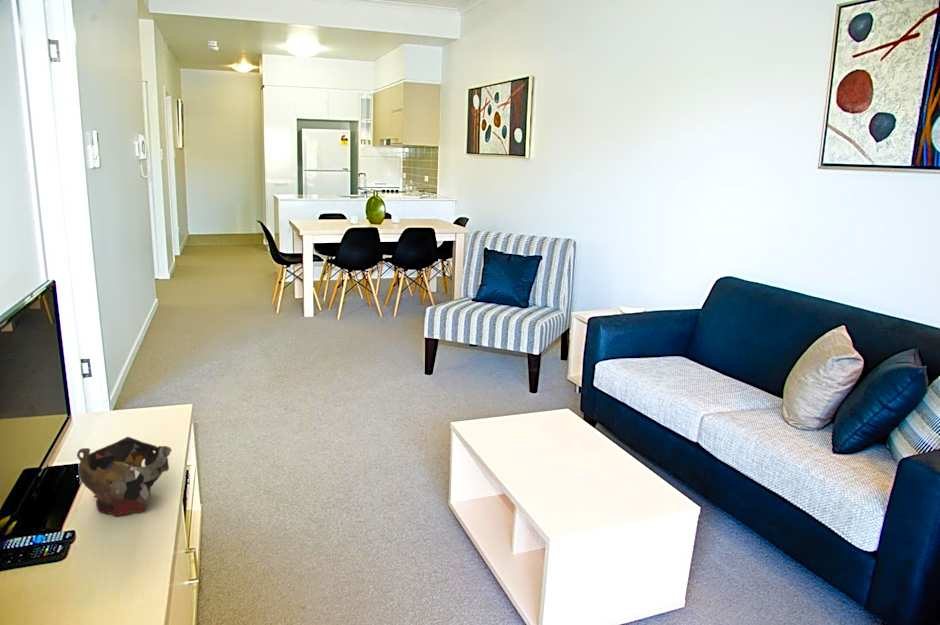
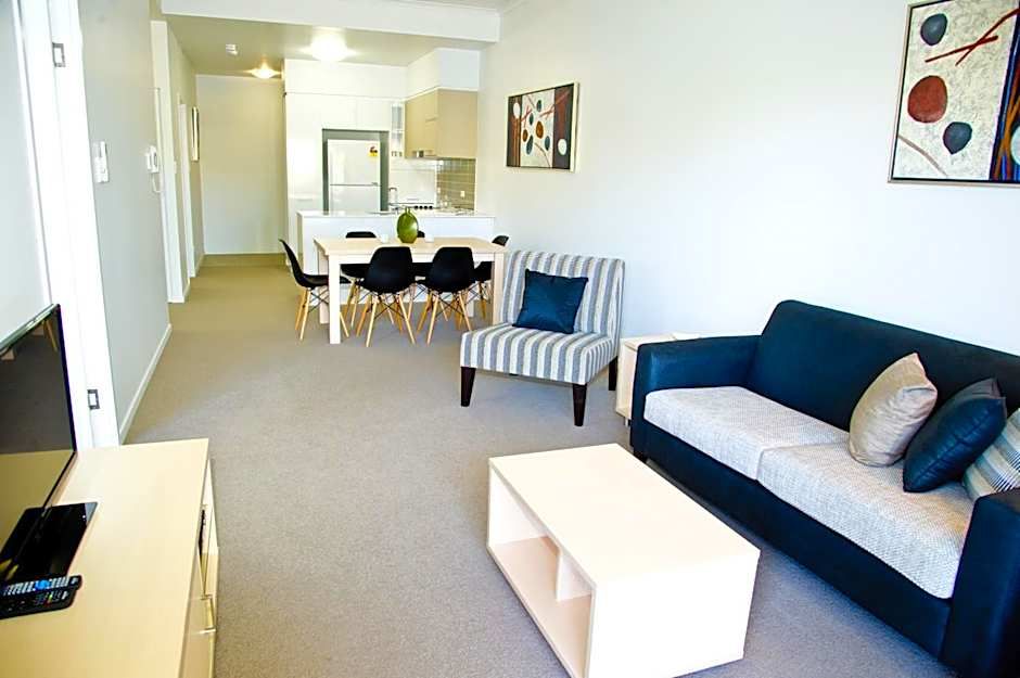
- decorative bowl (128, 471)
